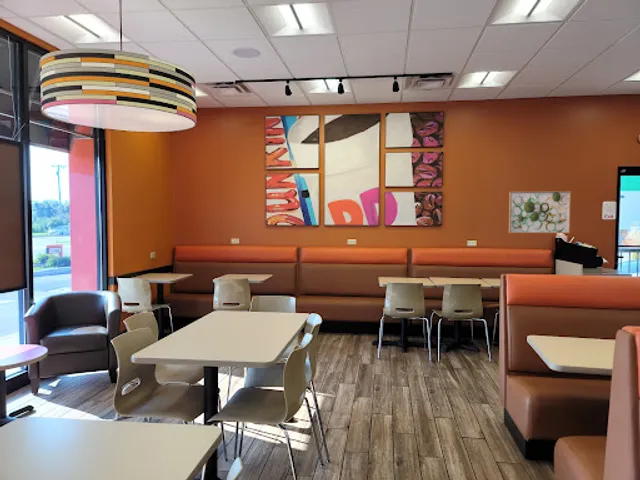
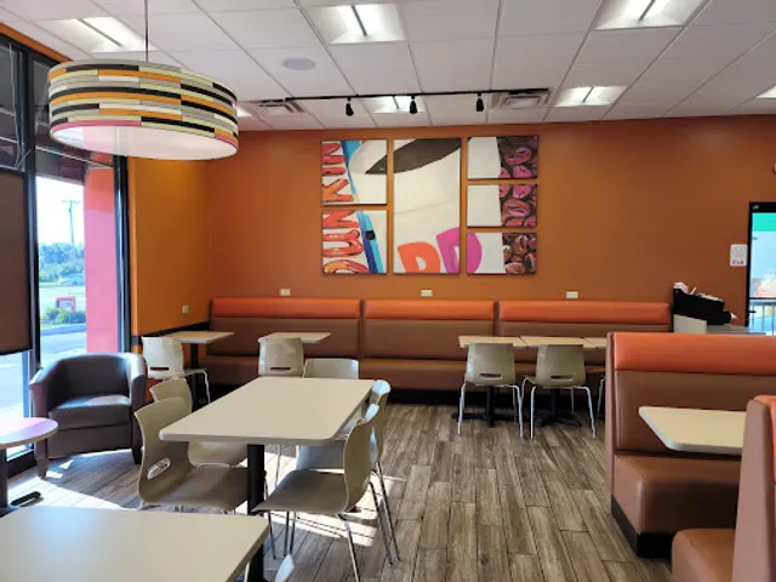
- wall art (539, 212)
